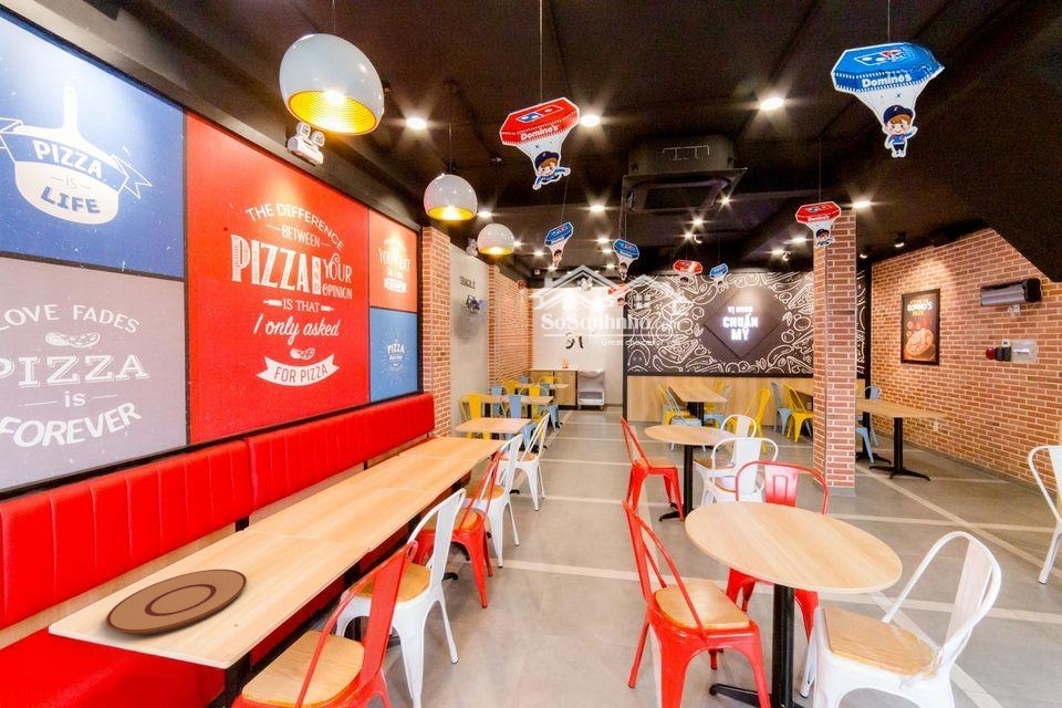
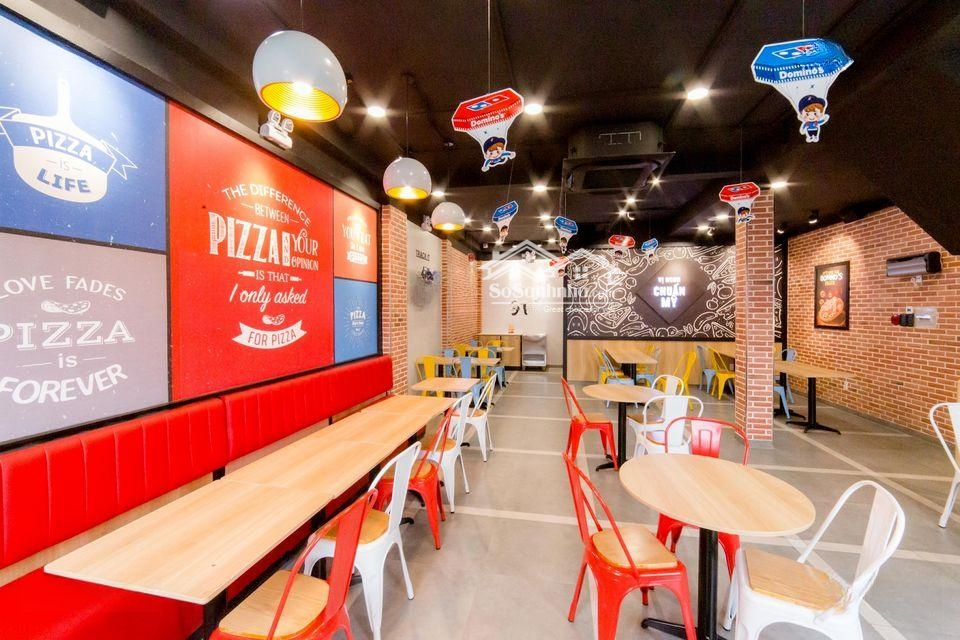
- plate (181, 598)
